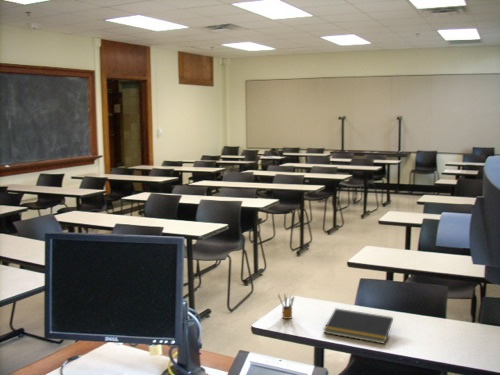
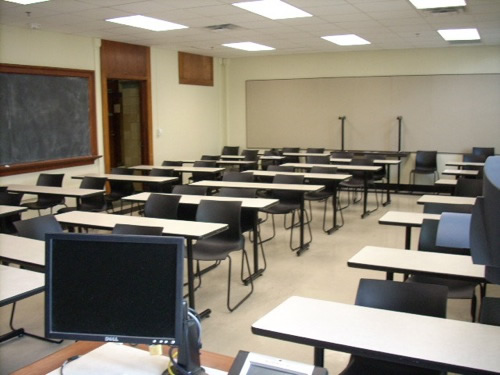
- notepad (358, 324)
- pencil box (286, 304)
